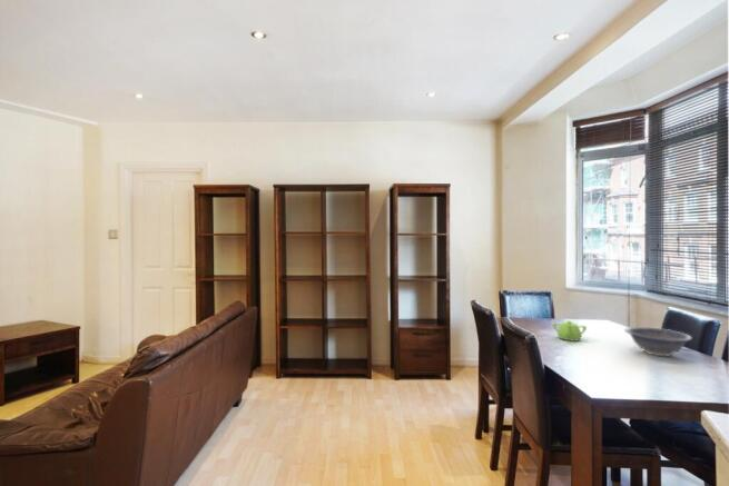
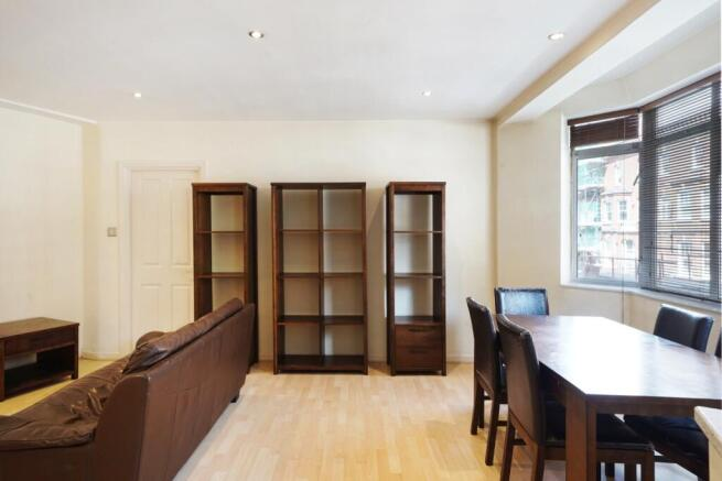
- decorative bowl (657, 343)
- teapot (569, 329)
